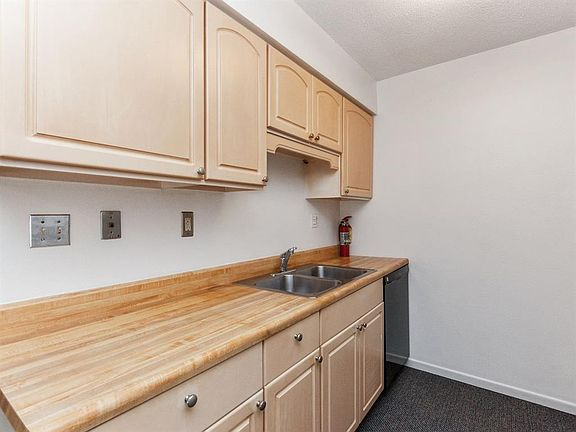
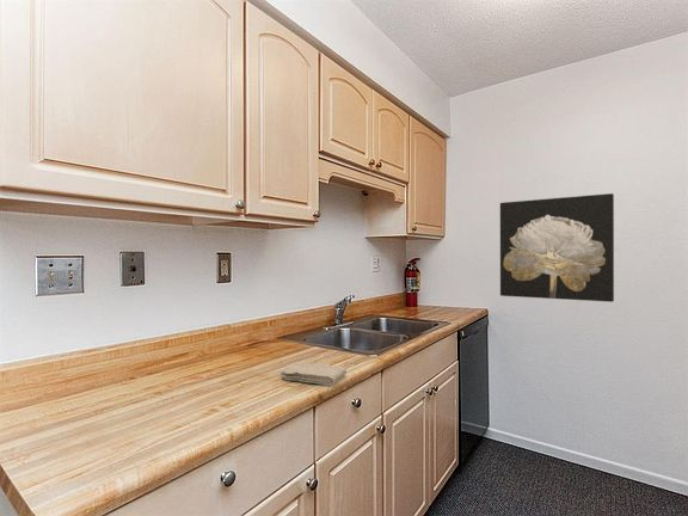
+ wall art (552, 248)
+ washcloth (313, 371)
